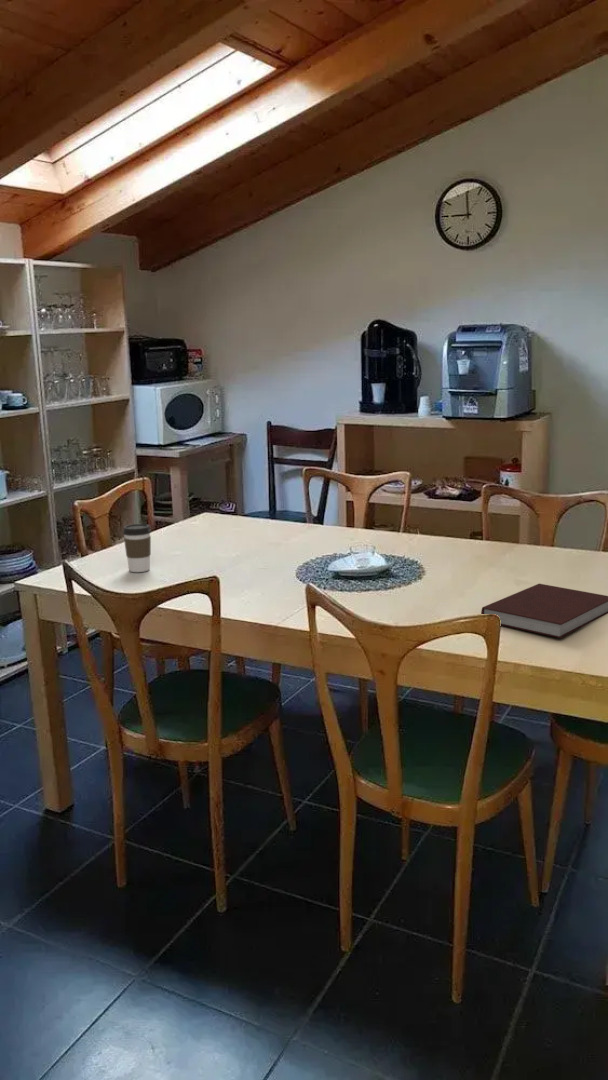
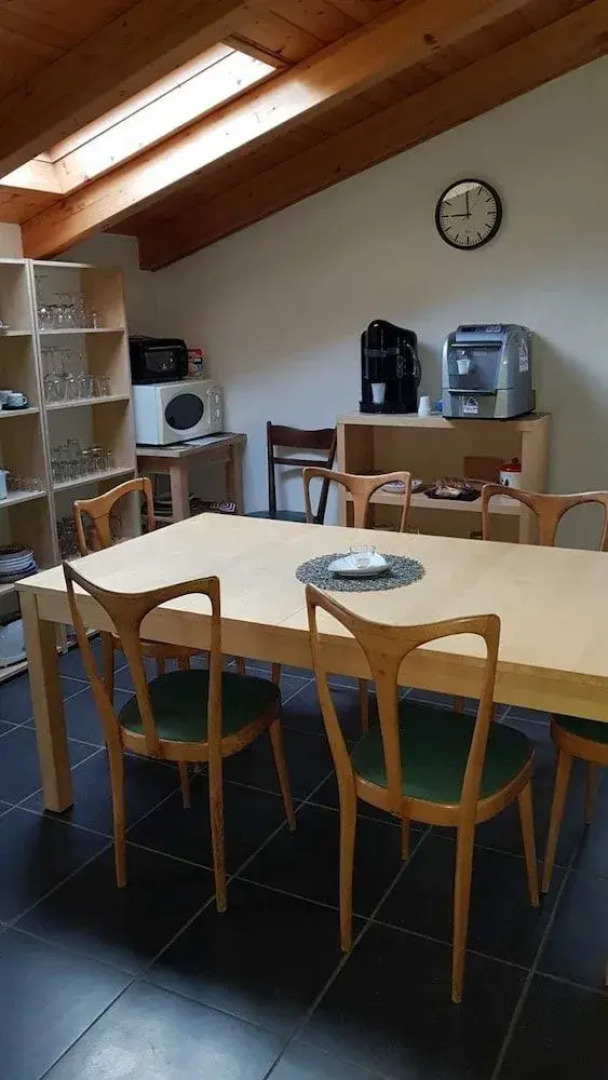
- notebook (548, 608)
- coffee cup (138, 548)
